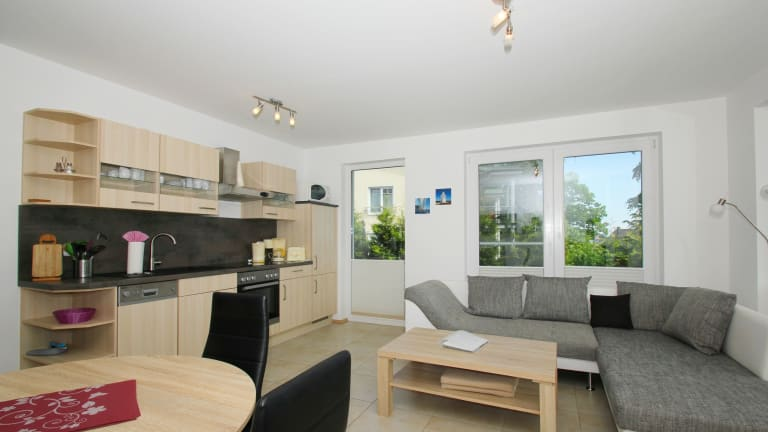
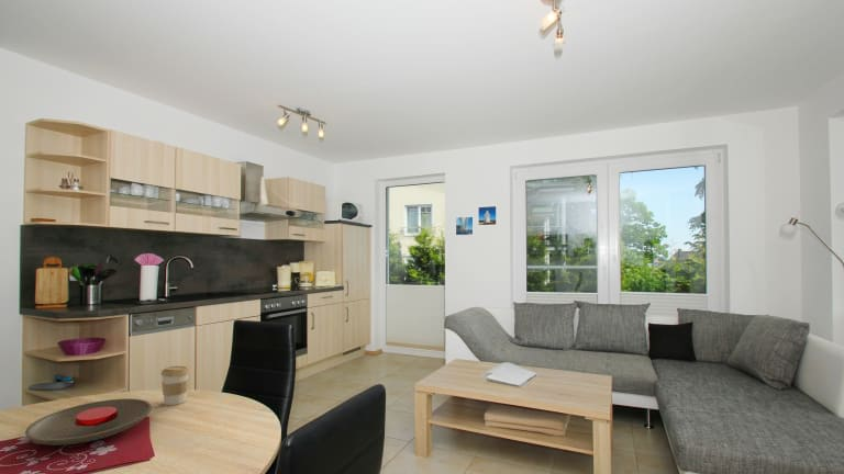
+ plate (92, 422)
+ coffee cup (175, 384)
